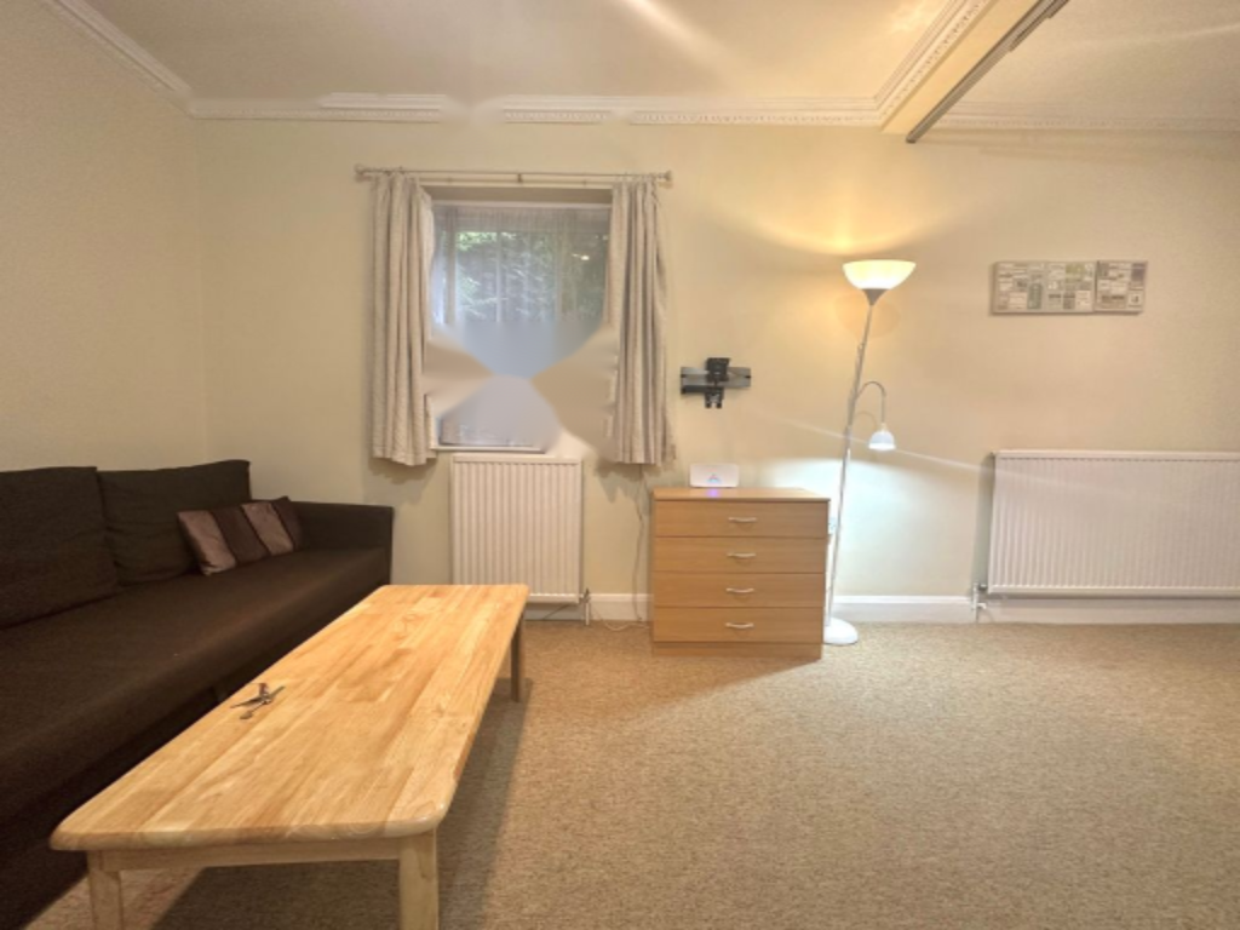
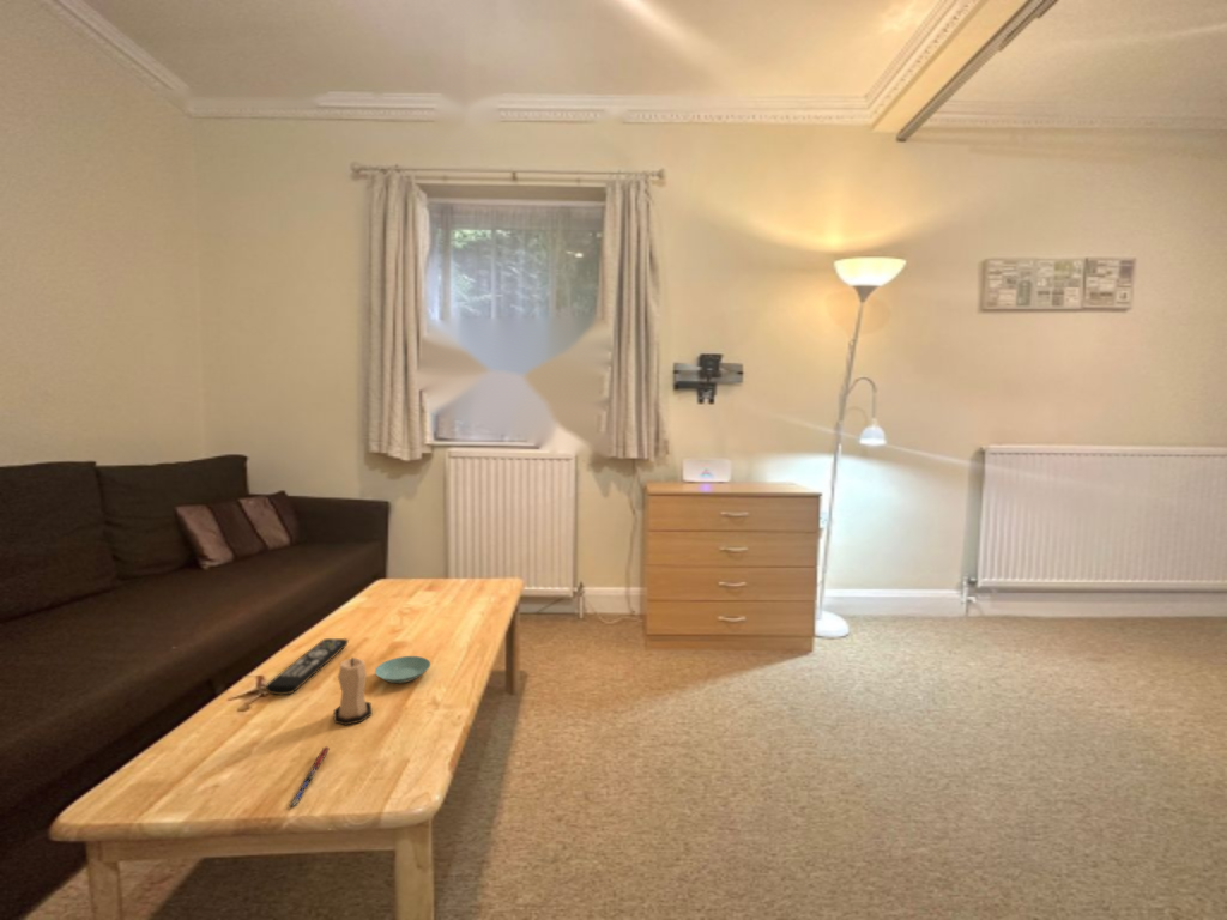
+ pen (310, 773)
+ saucer (403, 671)
+ candle (352, 685)
+ remote control (310, 664)
